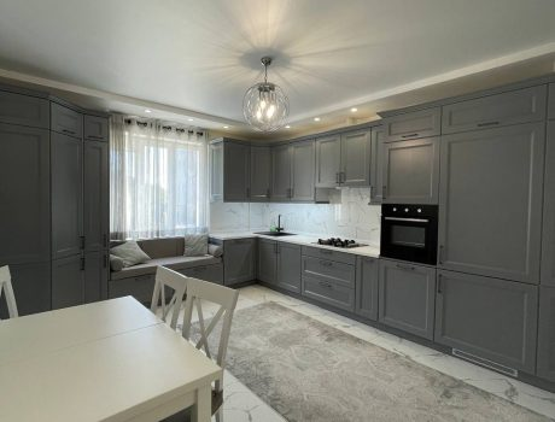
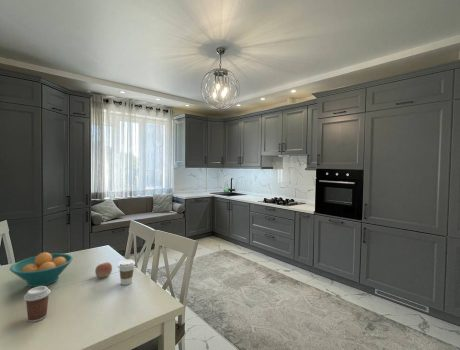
+ coffee cup (37, 303)
+ fruit bowl (43, 267)
+ coffee cup (126, 272)
+ apple (103, 269)
